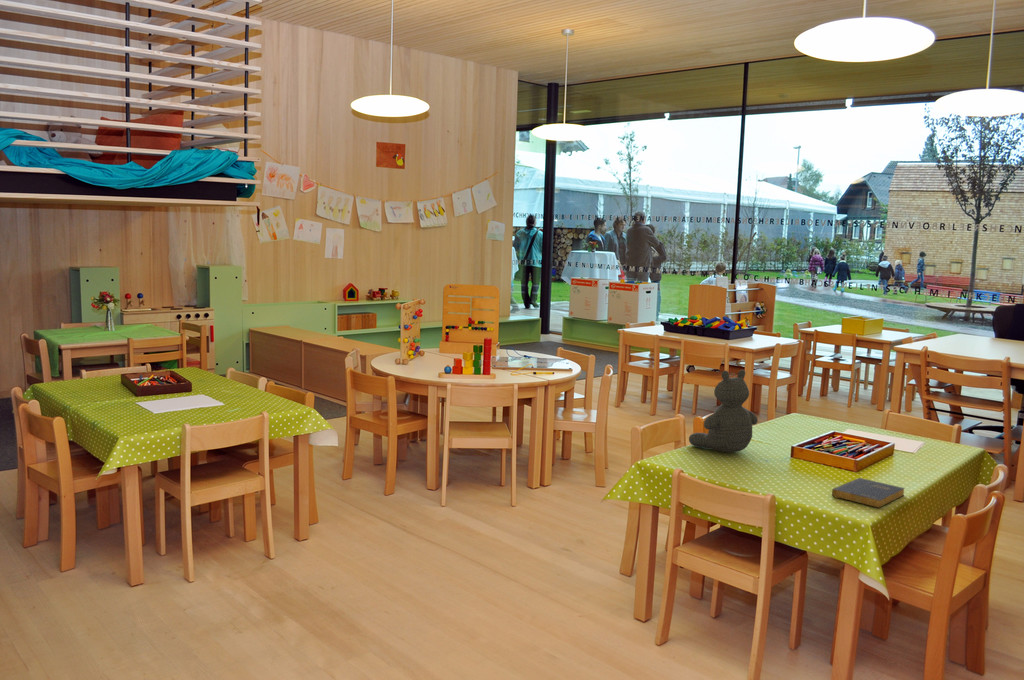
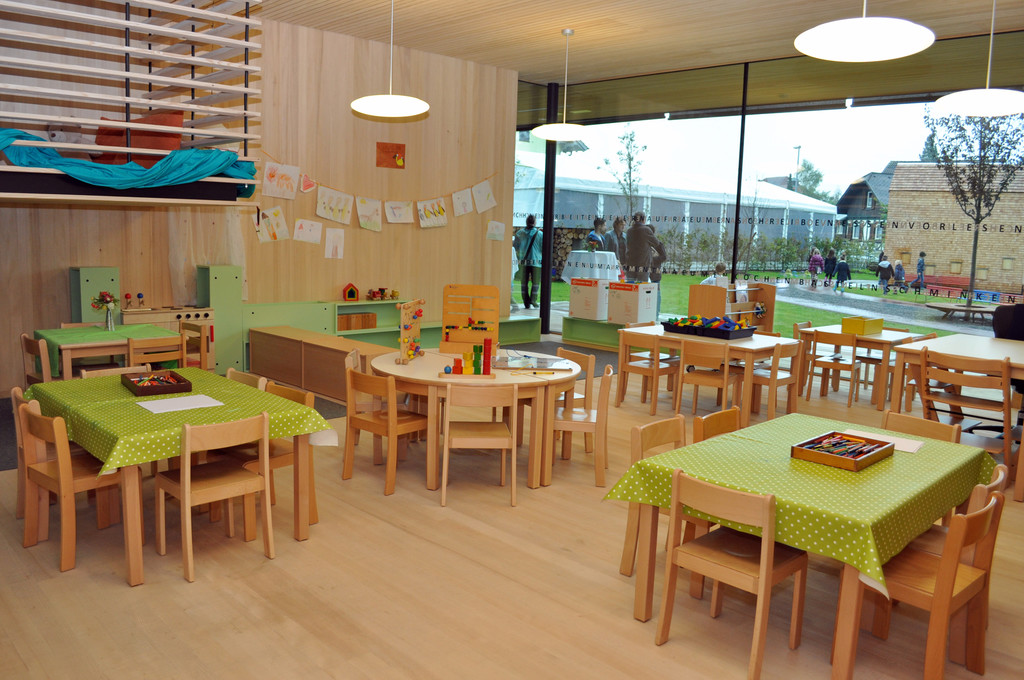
- teddy bear (723, 408)
- book (867, 492)
